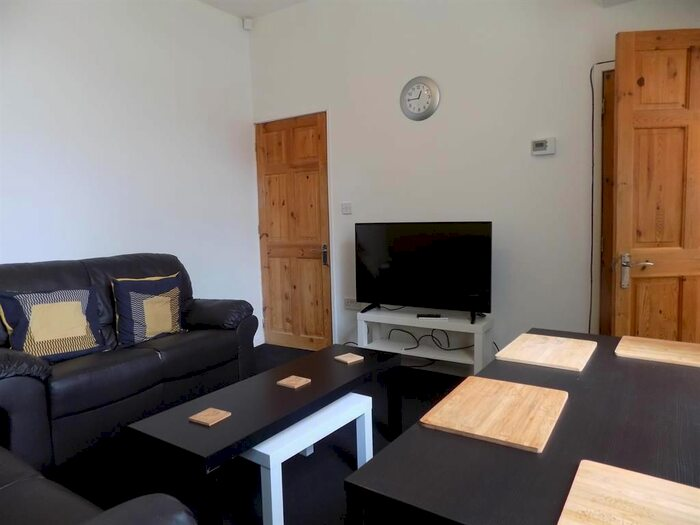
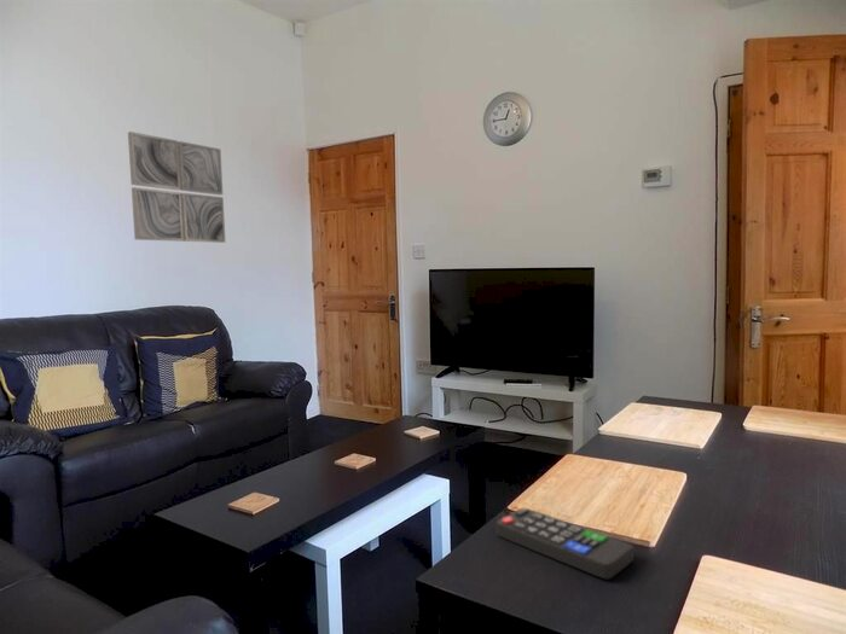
+ remote control (561, 539)
+ wall art (180, 190)
